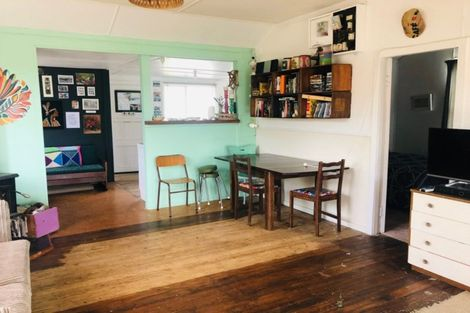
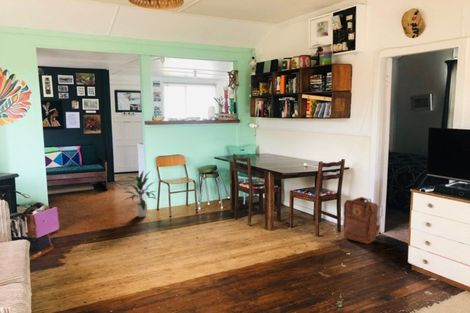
+ indoor plant (140, 193)
+ backpack (360, 217)
